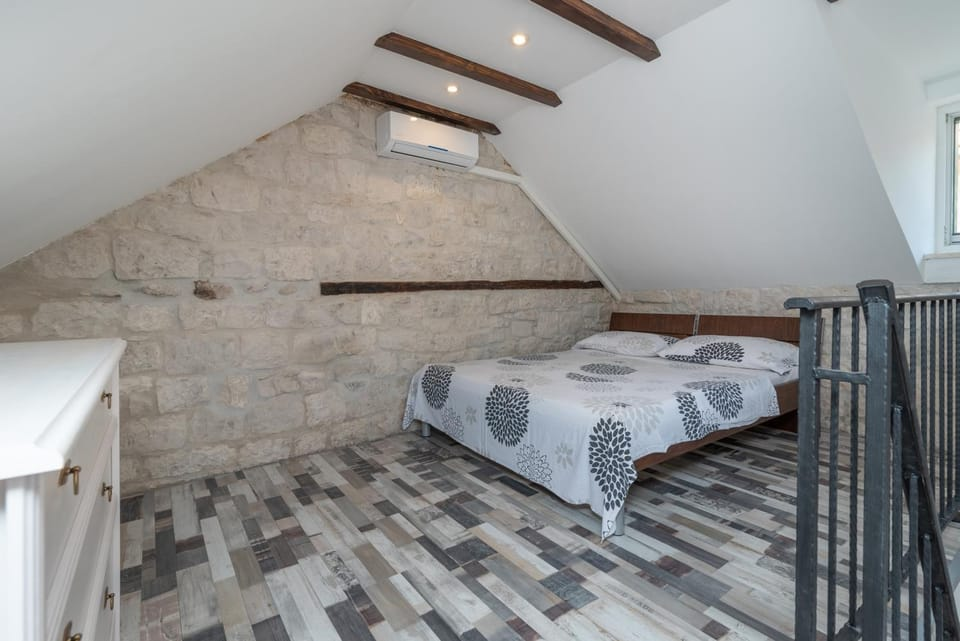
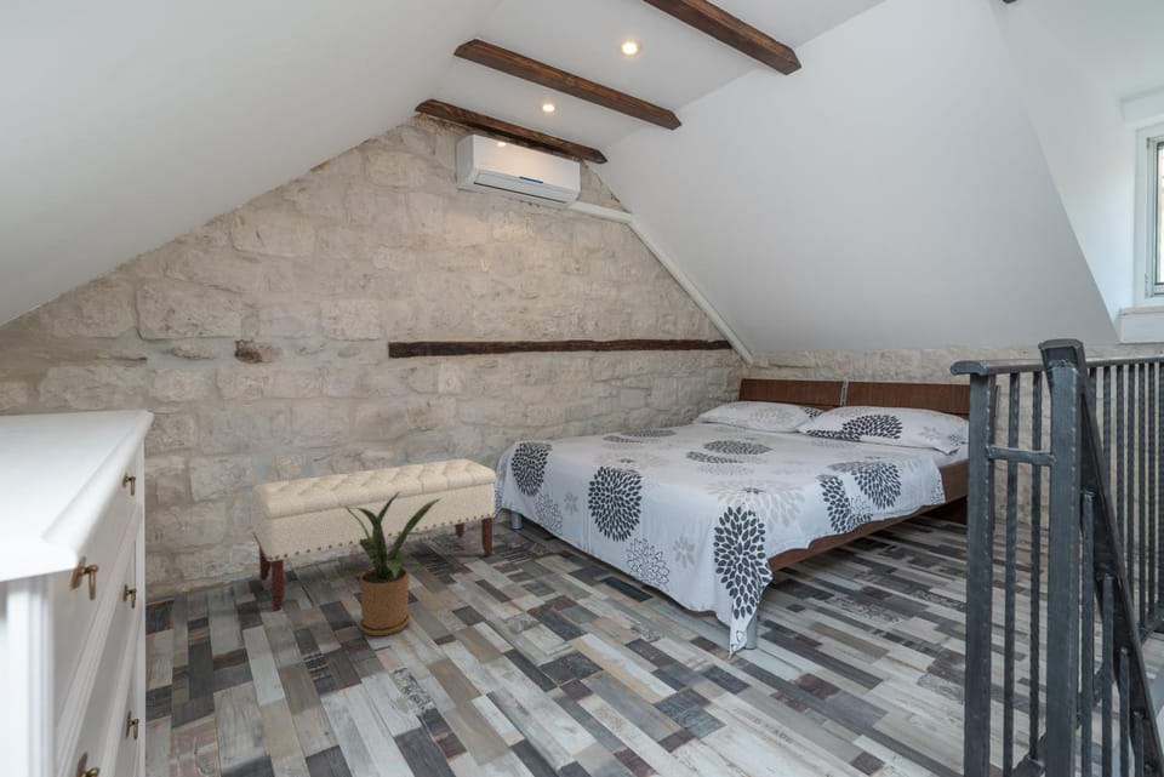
+ house plant (388, 562)
+ bench (382, 521)
